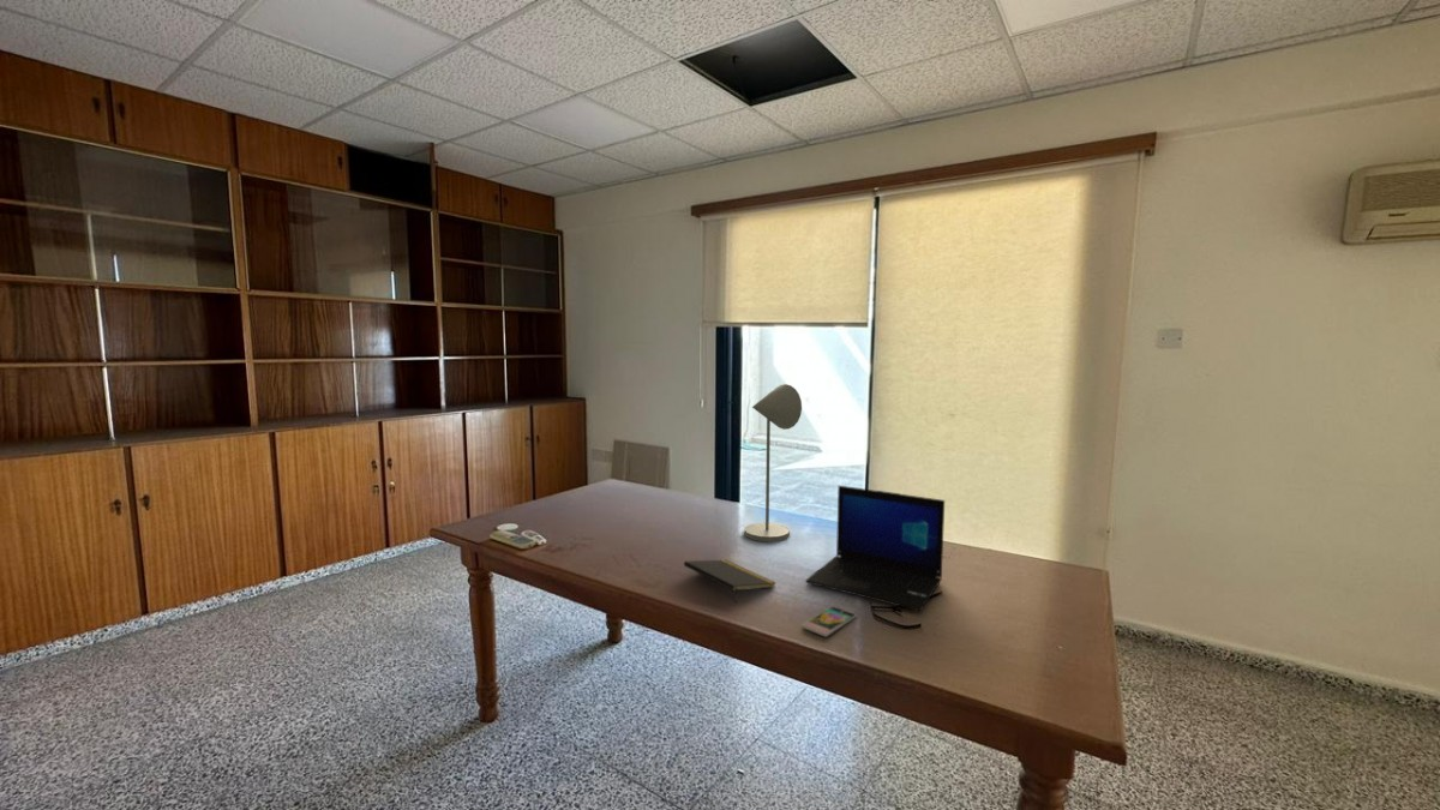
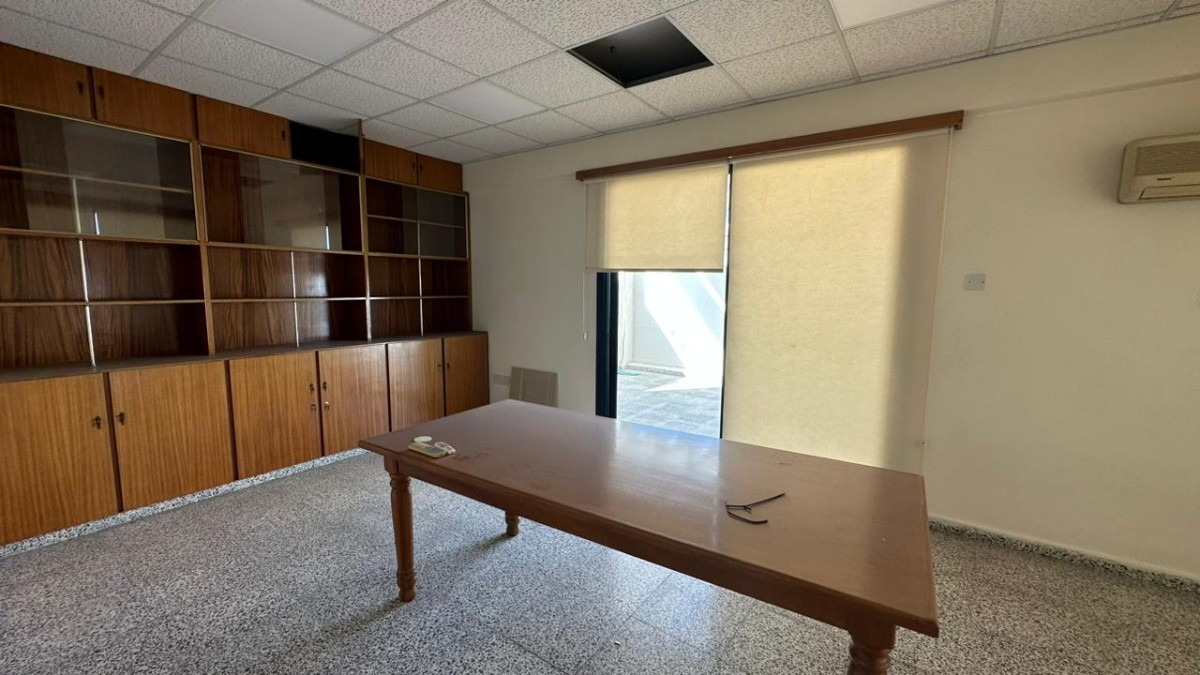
- desk lamp (768, 460)
- laptop (875, 541)
- smartphone (829, 620)
- notepad (728, 574)
